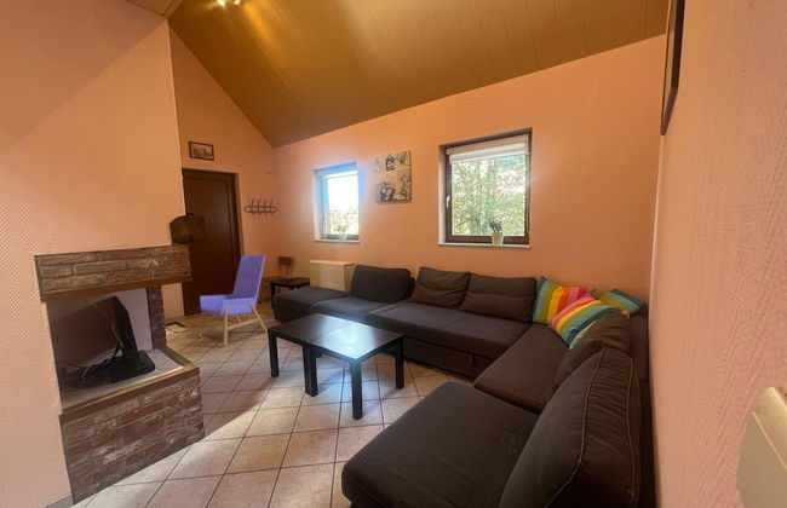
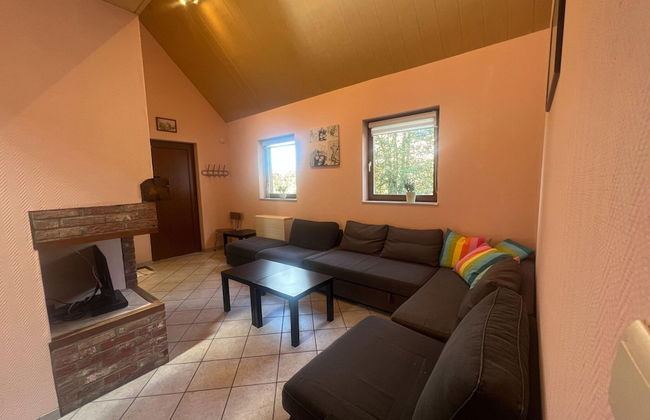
- armchair (236, 295)
